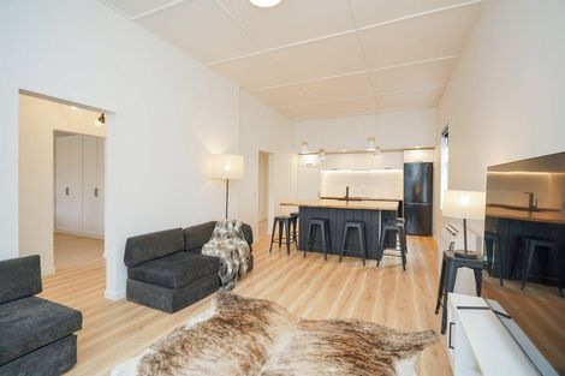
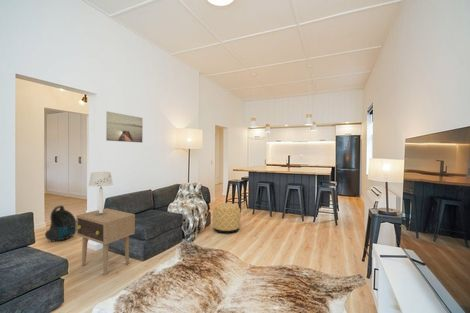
+ ottoman (226, 217)
+ vacuum cleaner (62, 222)
+ side table (104, 240)
+ wall art (125, 128)
+ table lamp (100, 193)
